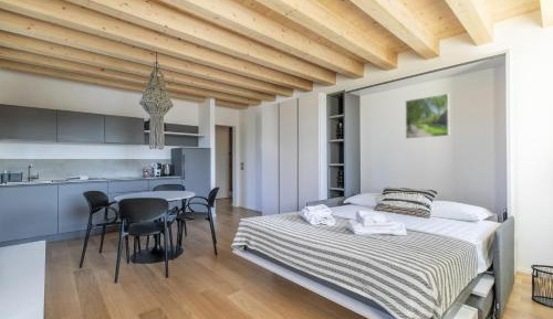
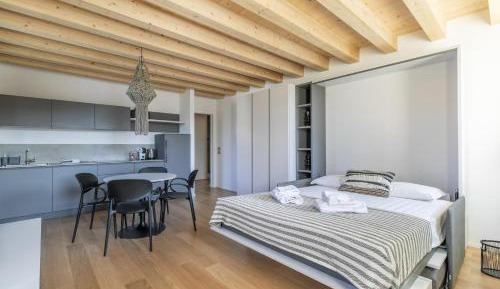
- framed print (426, 117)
